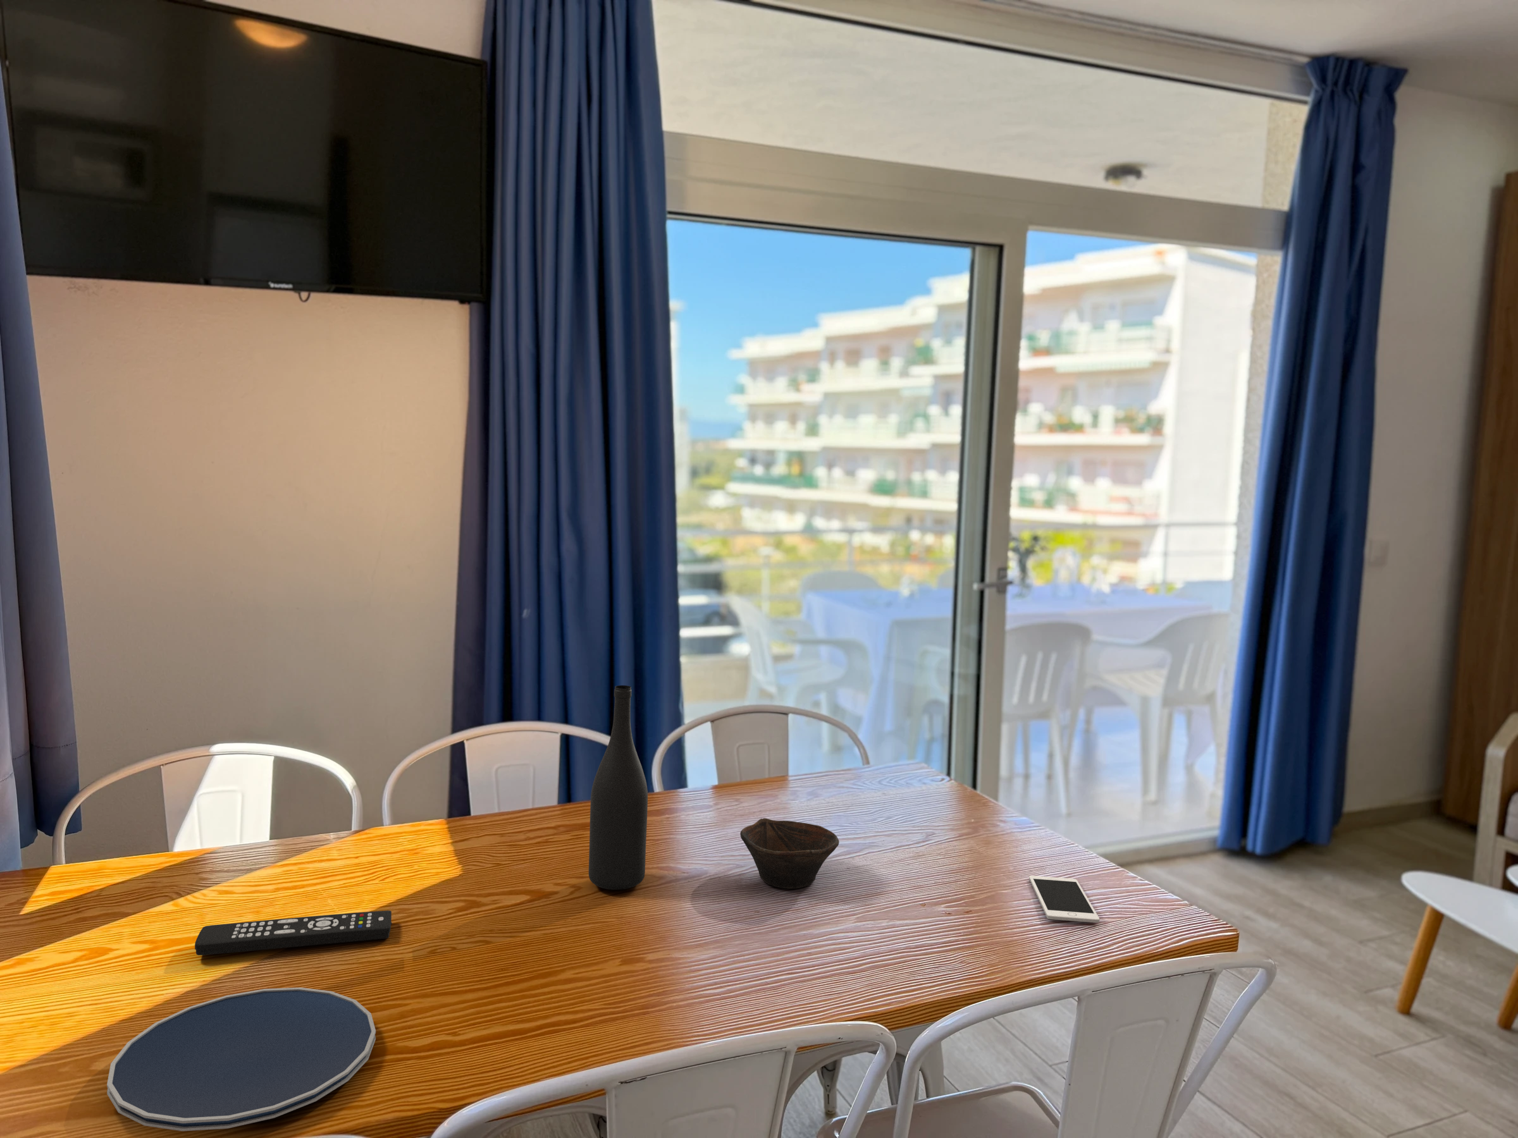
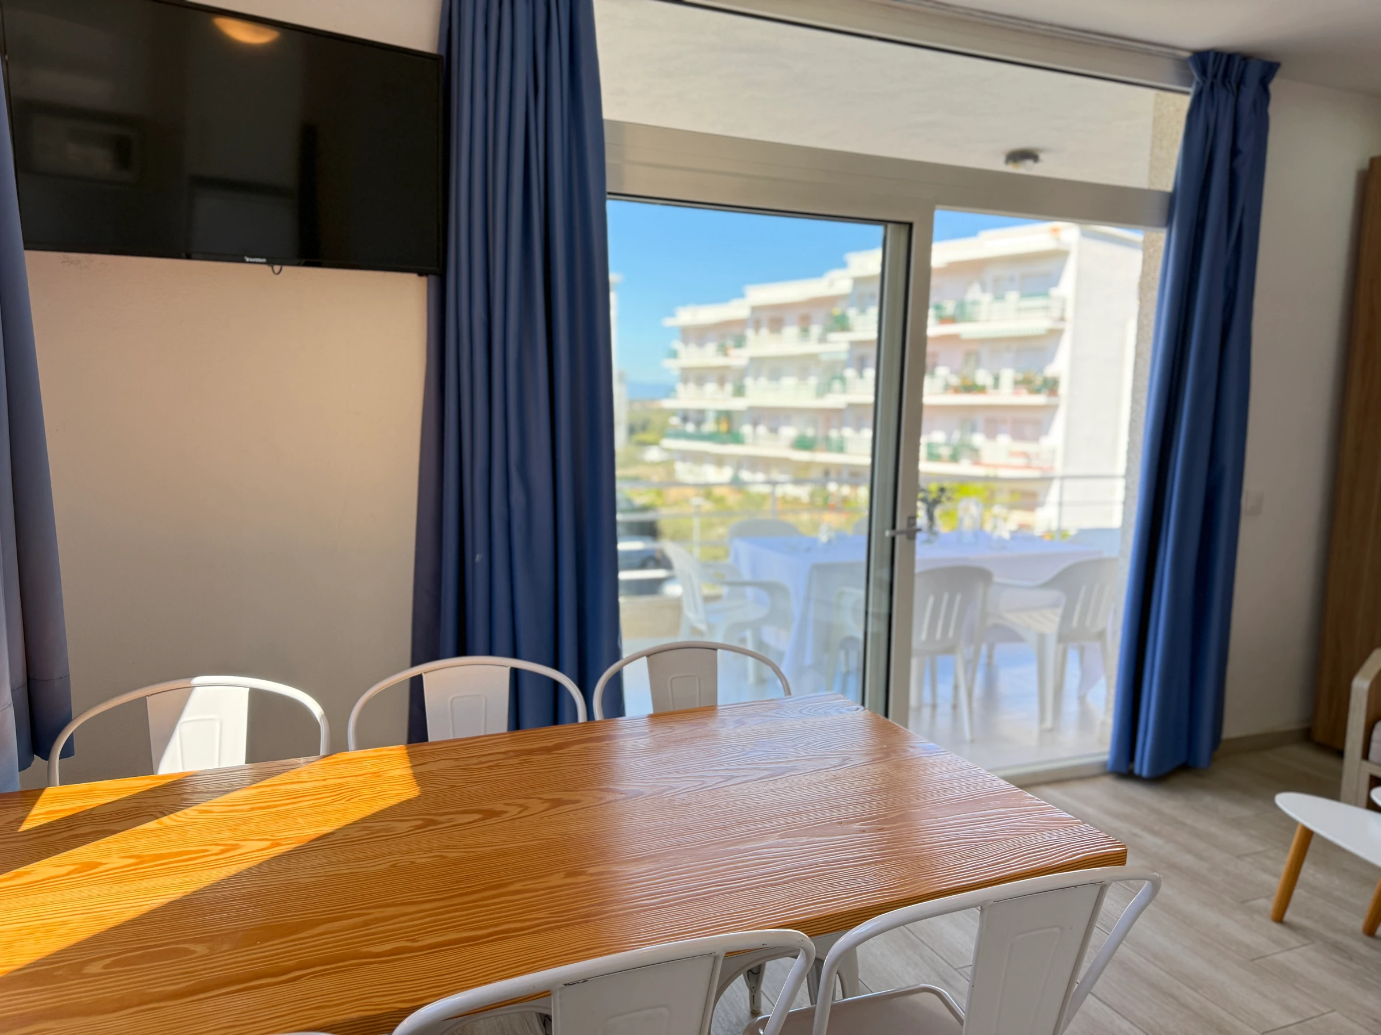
- bowl (788, 855)
- wine bottle (619, 785)
- remote control (298, 932)
- cell phone (1061, 898)
- plate (247, 1056)
